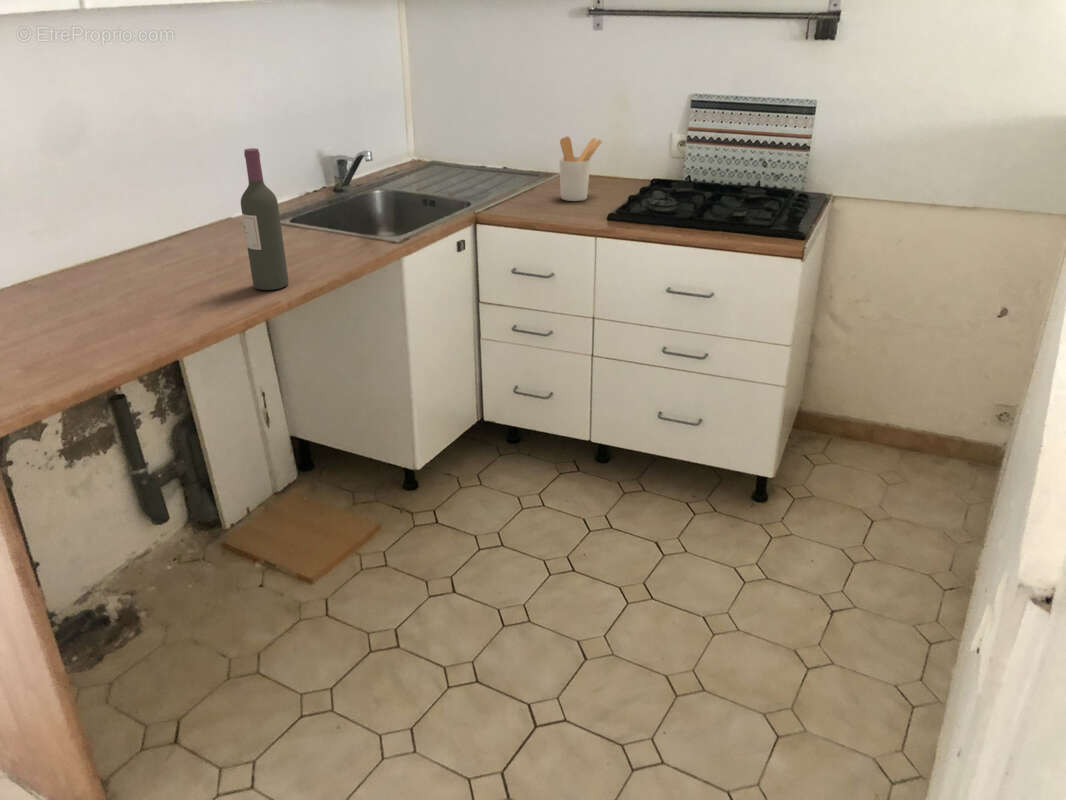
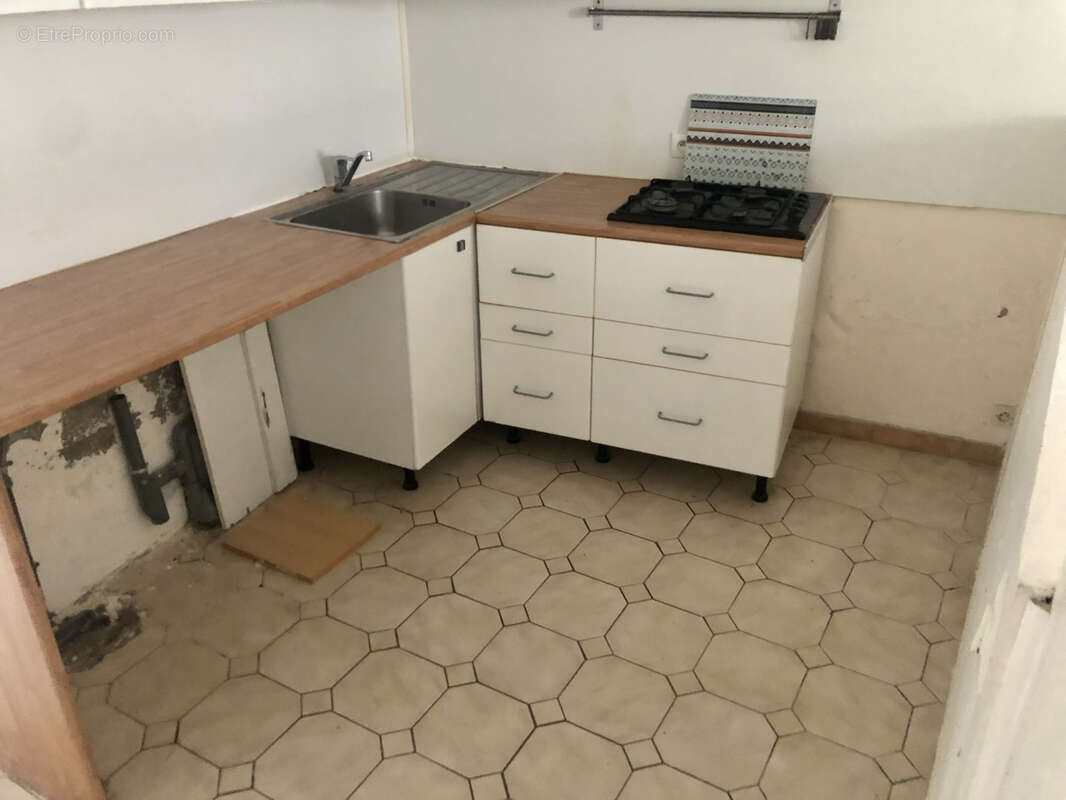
- utensil holder (581, 168)
- wine bottle (261, 219)
